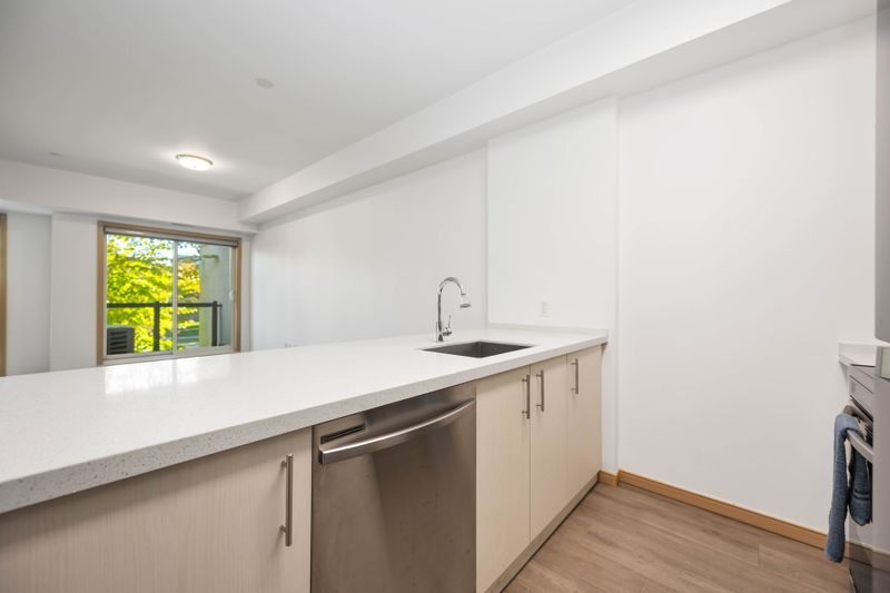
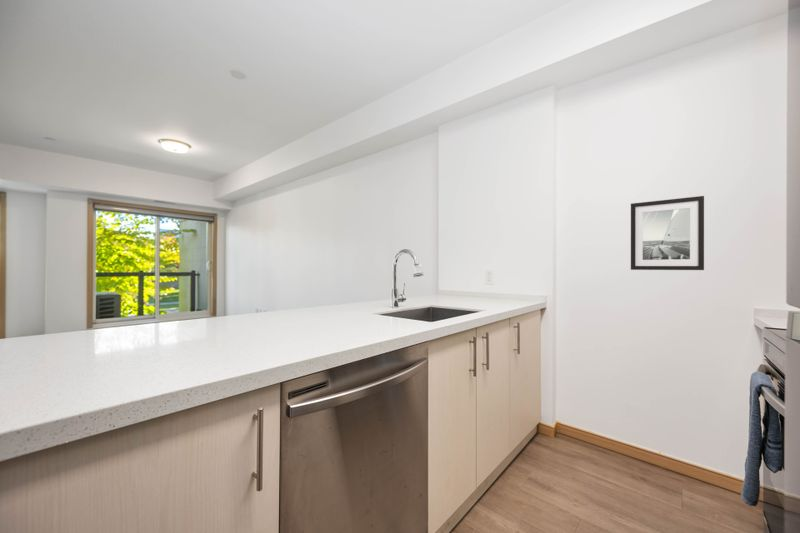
+ wall art (665, 235)
